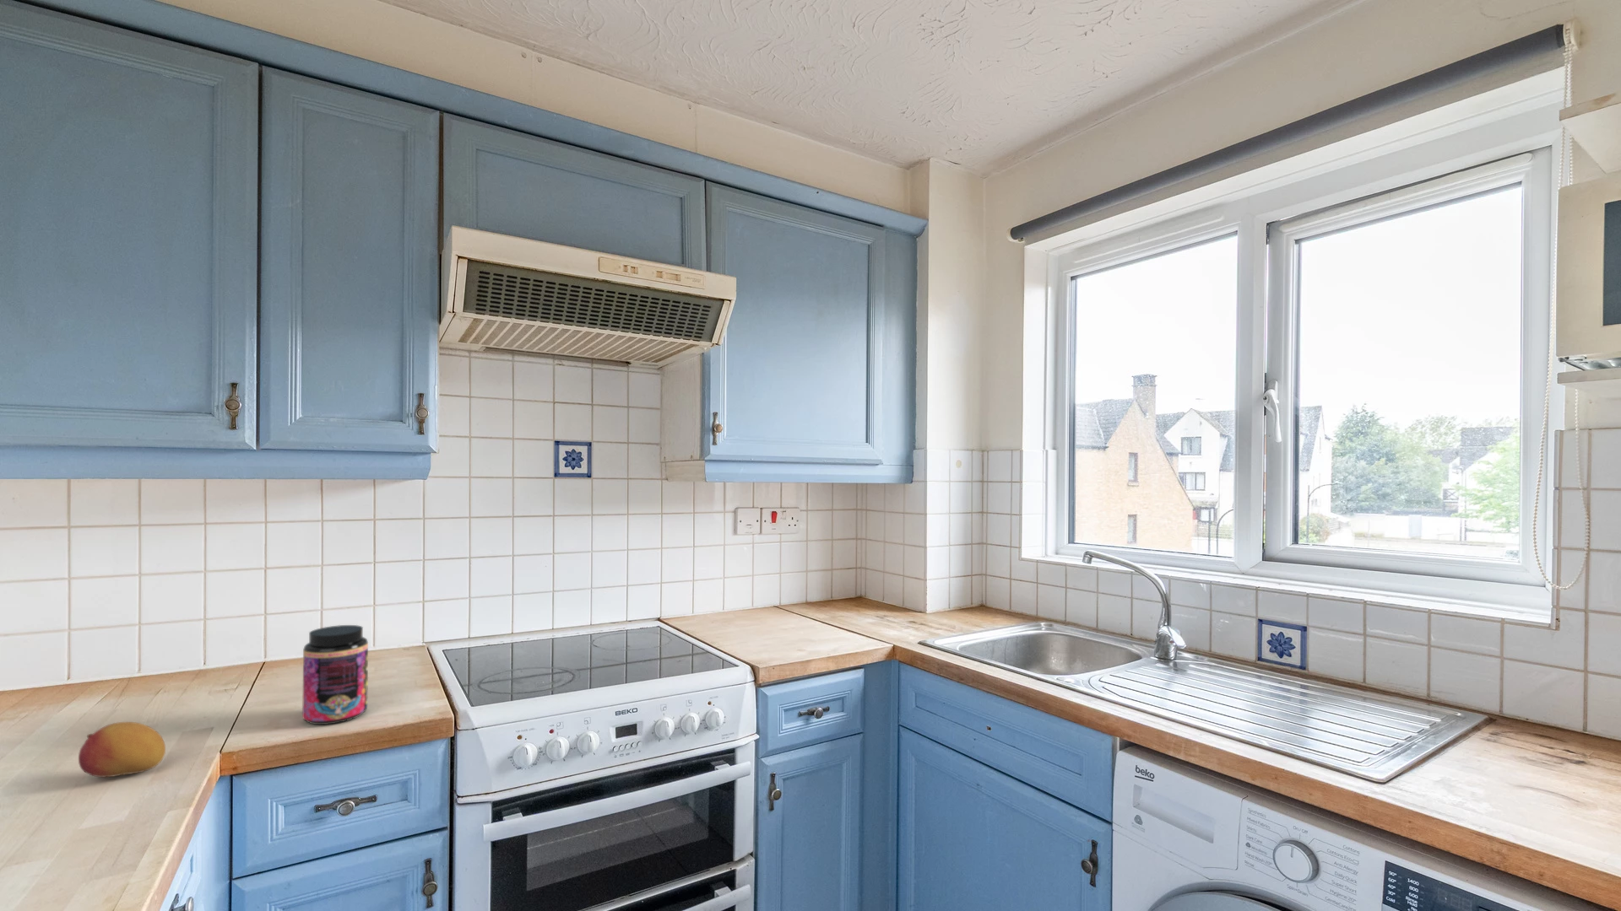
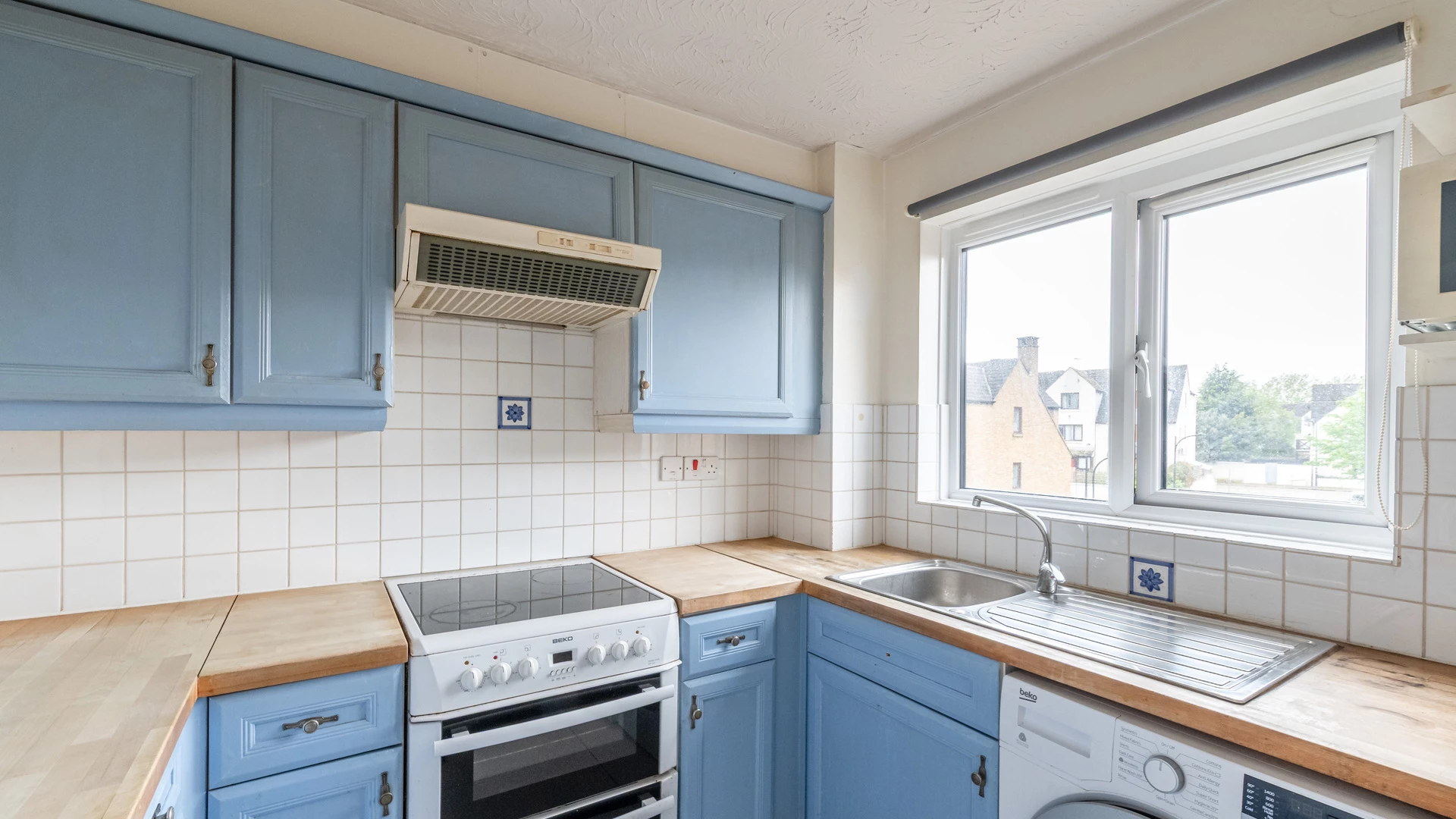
- jar (336, 672)
- fruit (122, 749)
